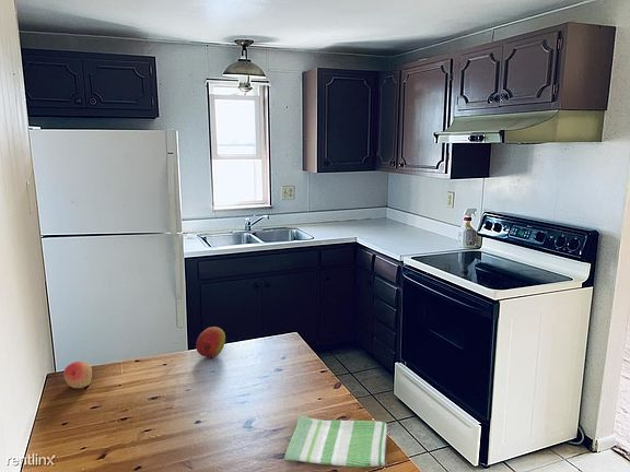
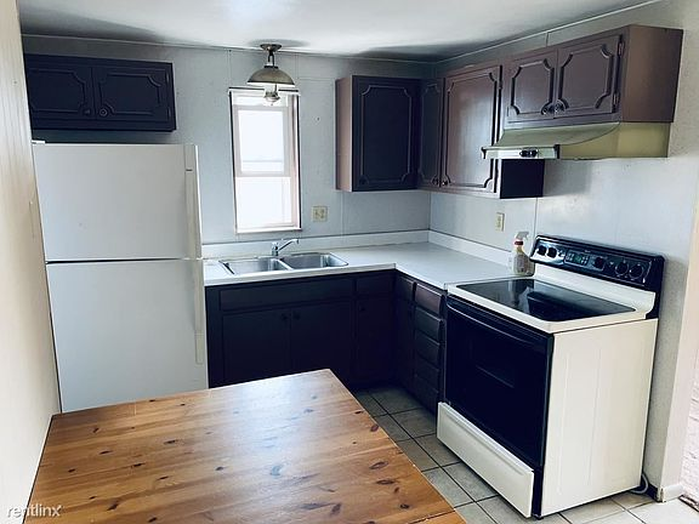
- fruit (210, 342)
- fruit (78, 374)
- dish towel (338, 439)
